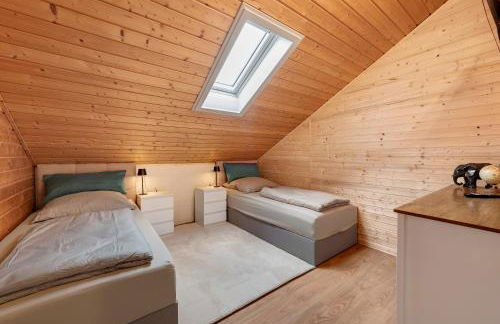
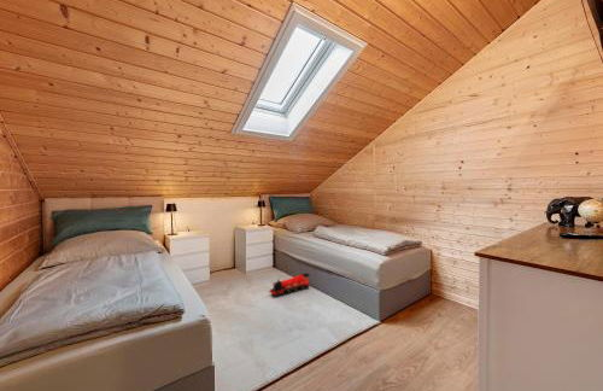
+ toy train (289, 284)
